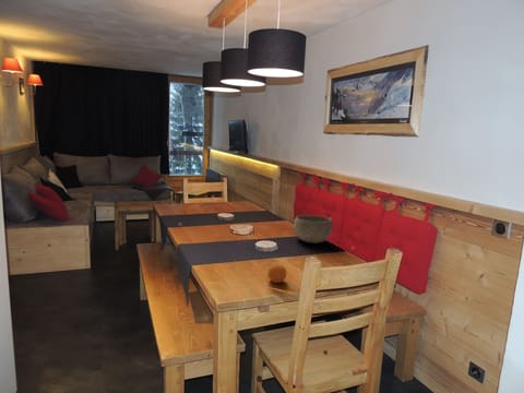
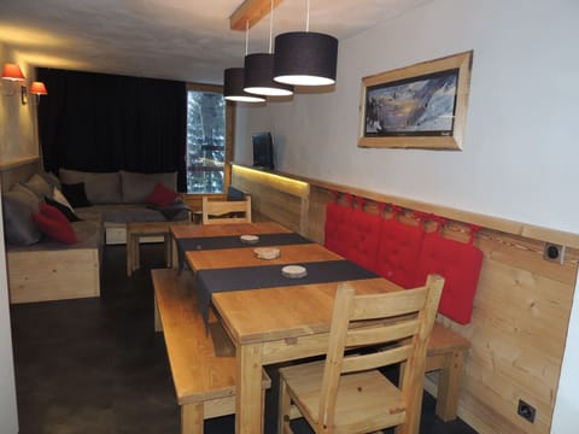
- bowl (312, 229)
- fruit (276, 273)
